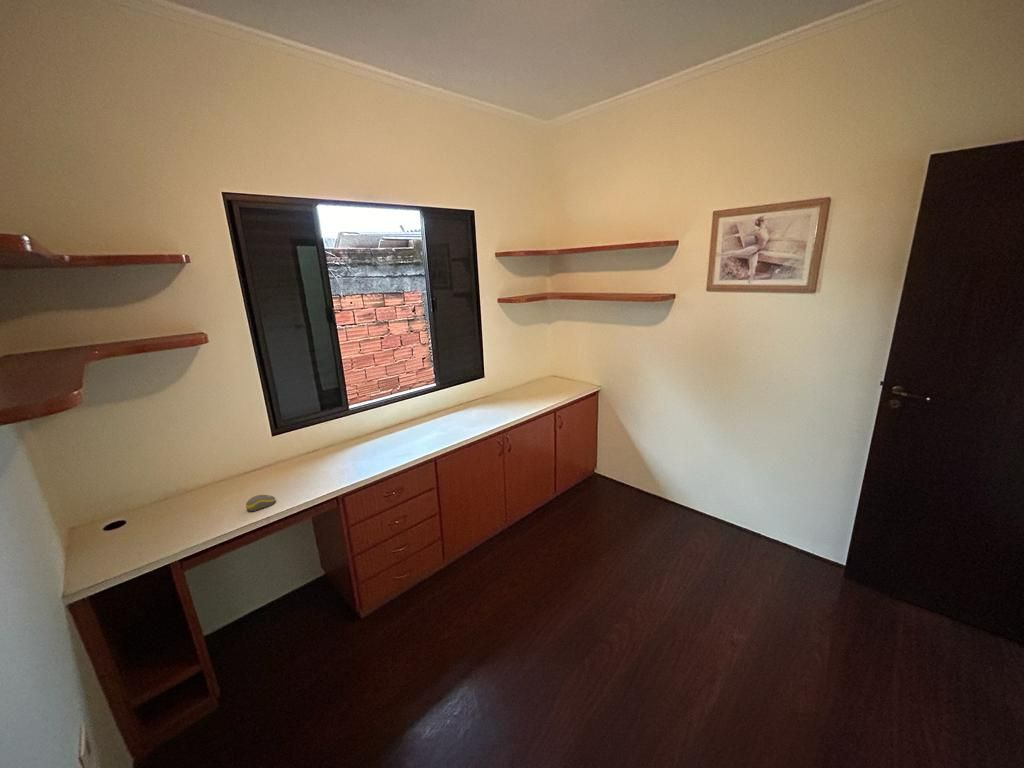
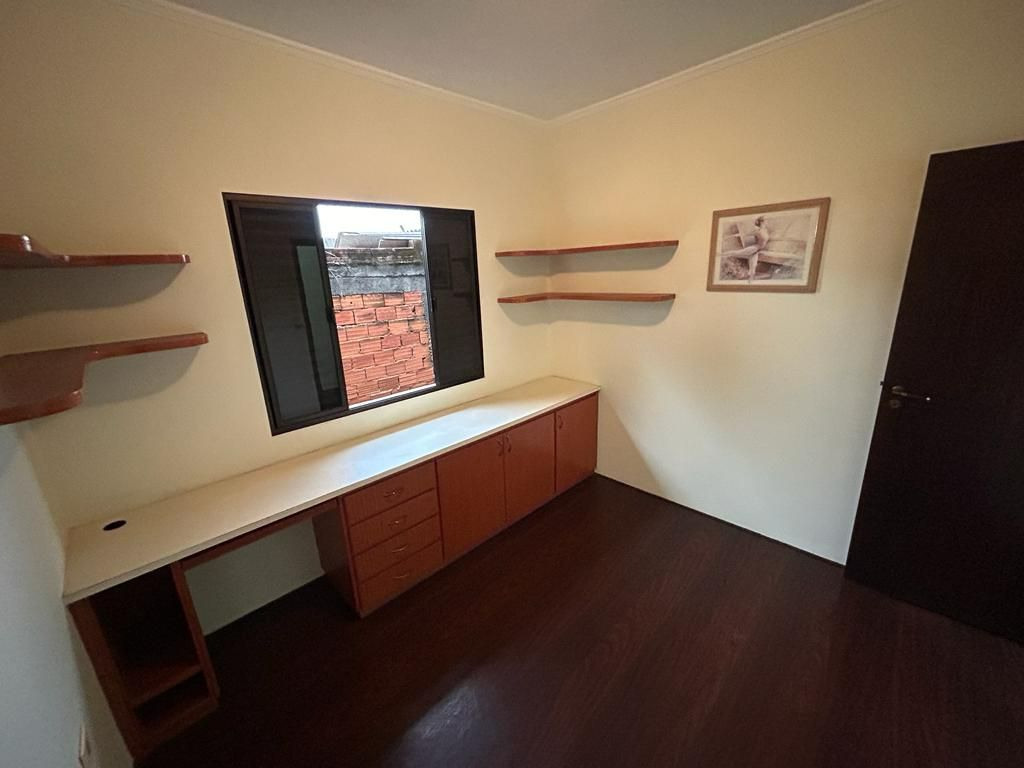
- computer mouse (260, 500)
